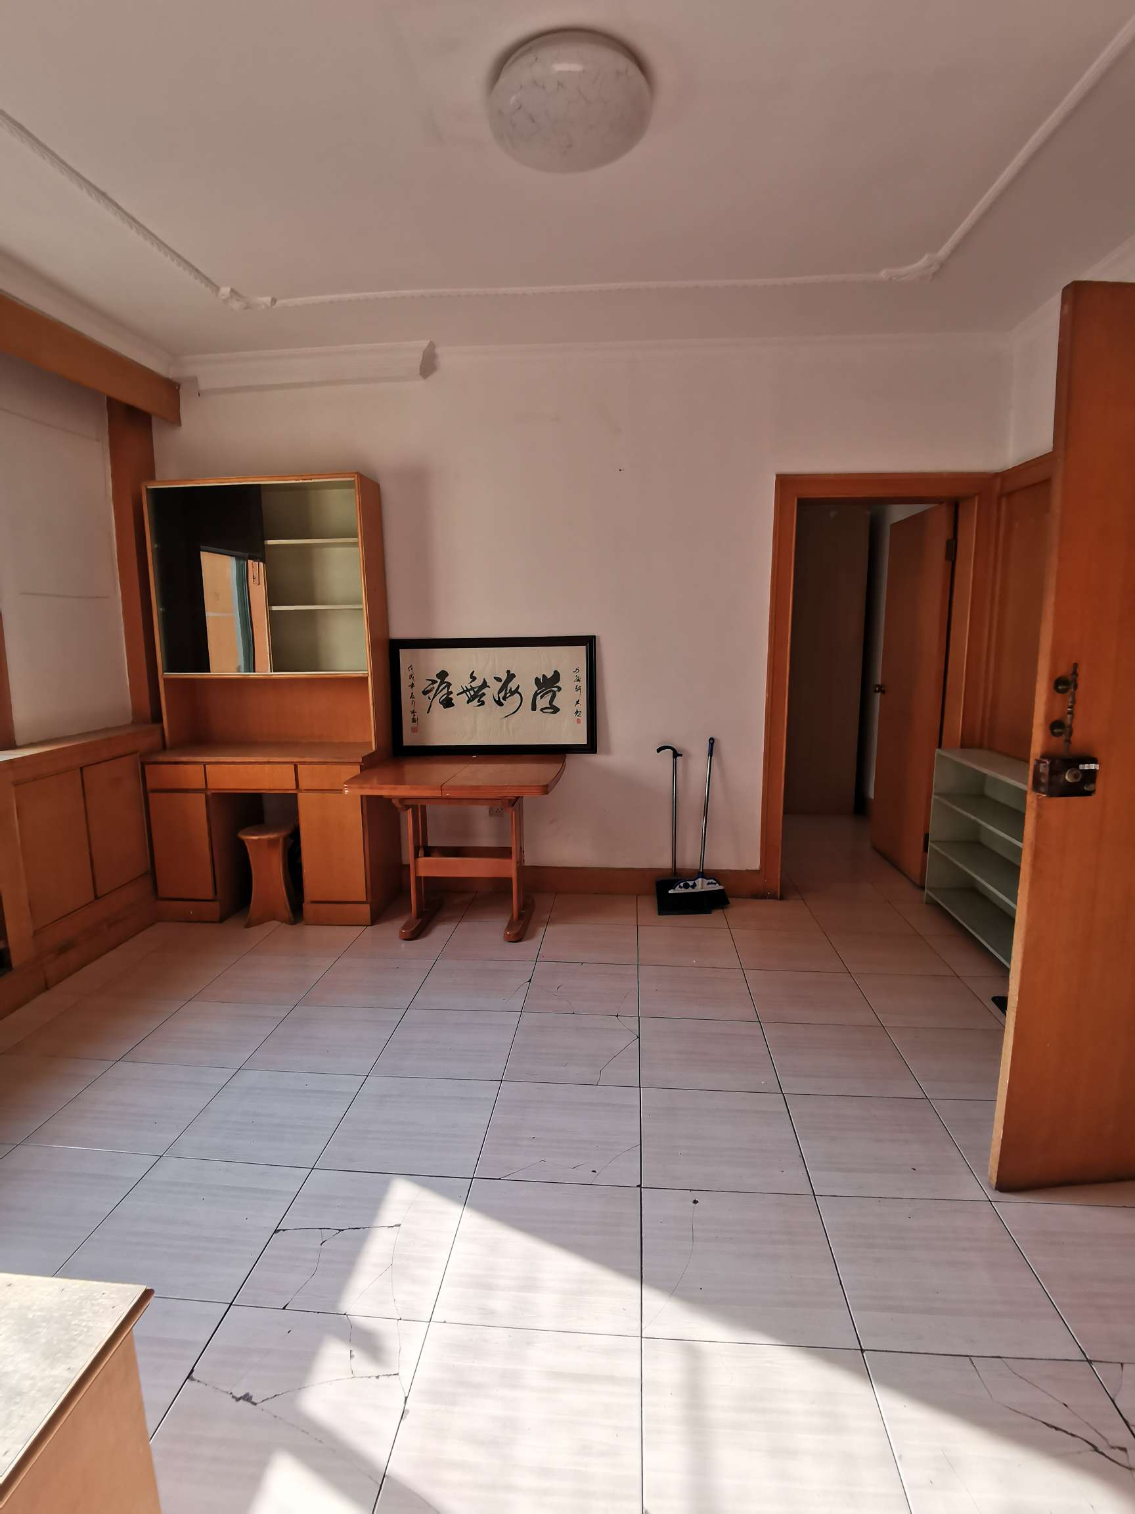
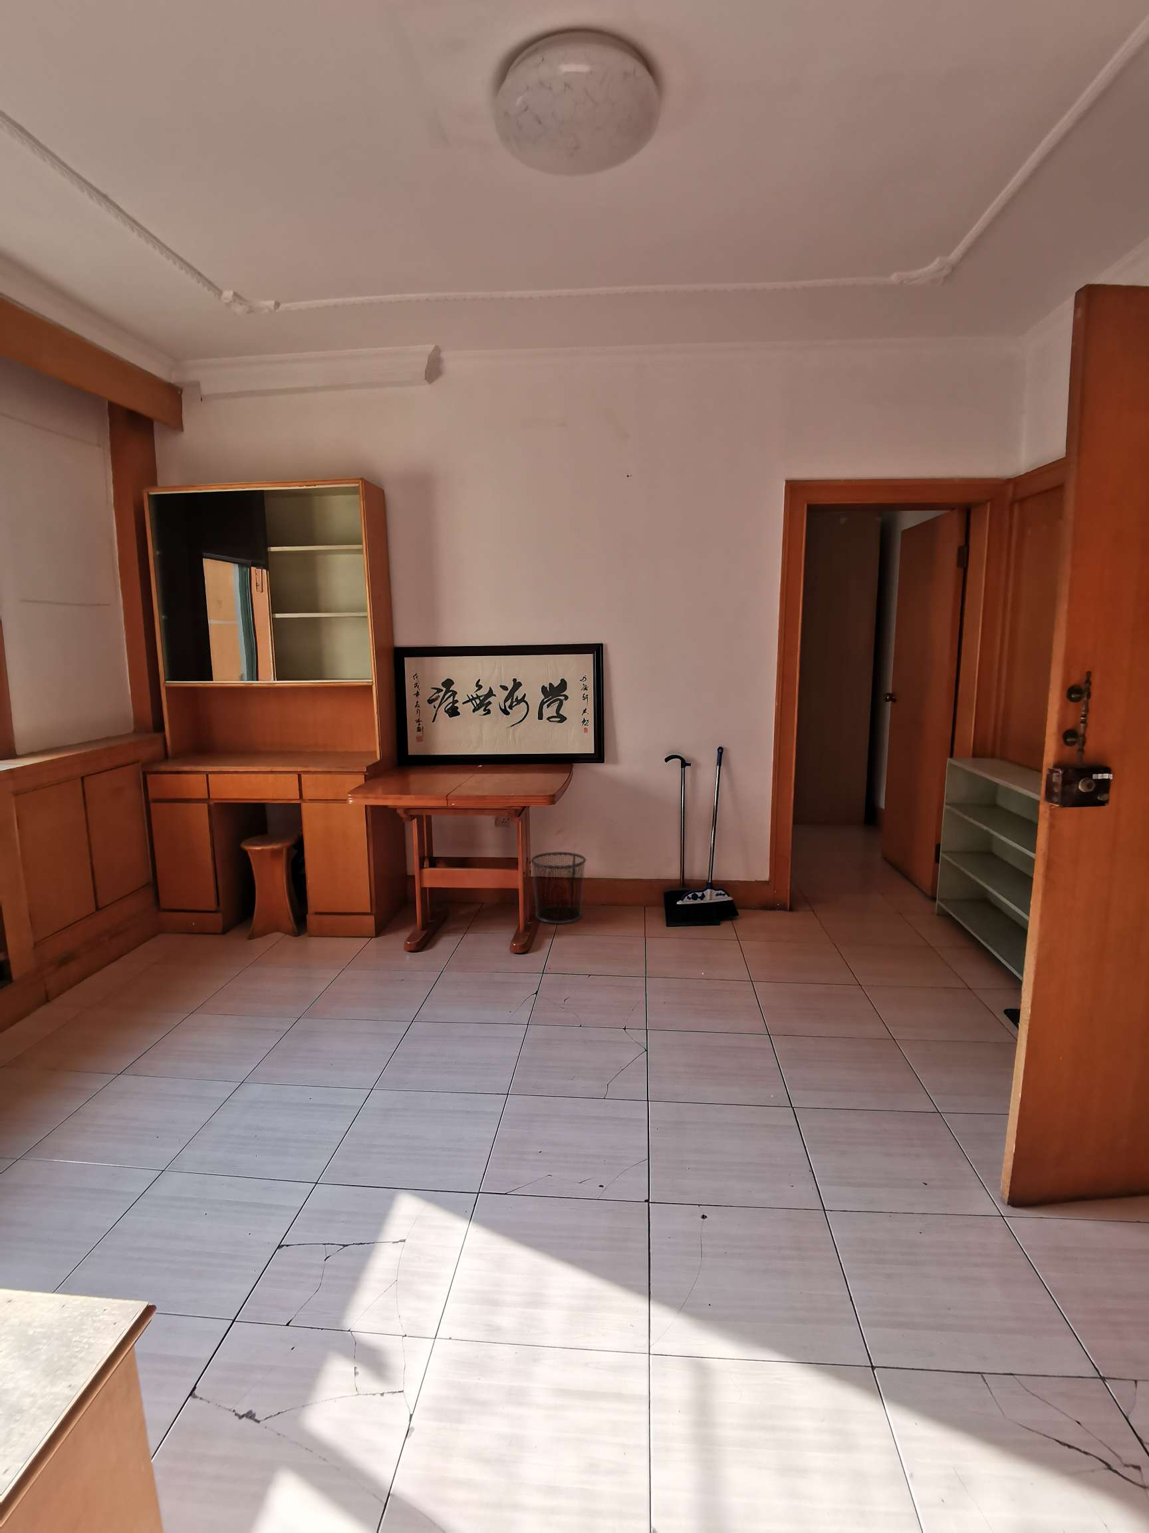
+ waste bin (558, 887)
